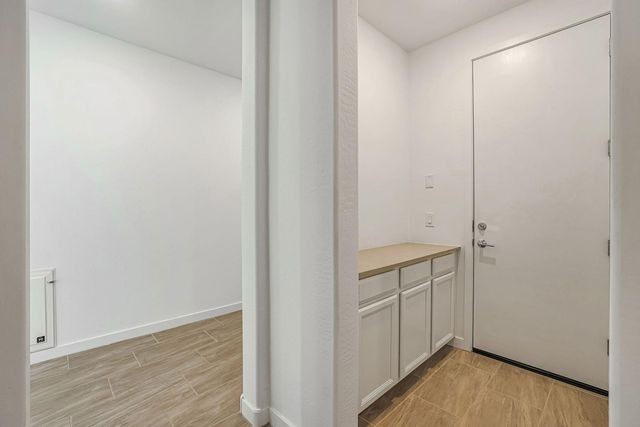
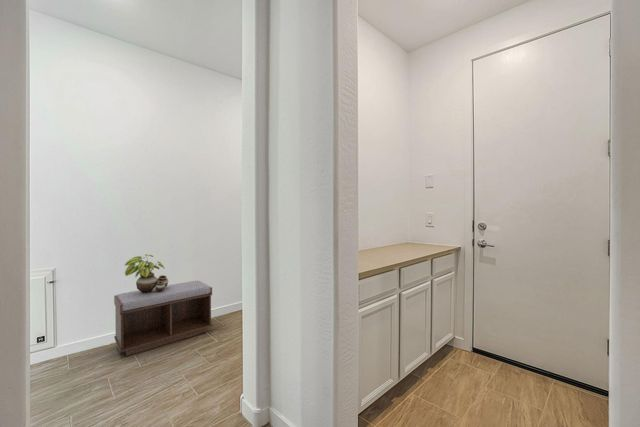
+ potted plant (148, 273)
+ bench (165, 313)
